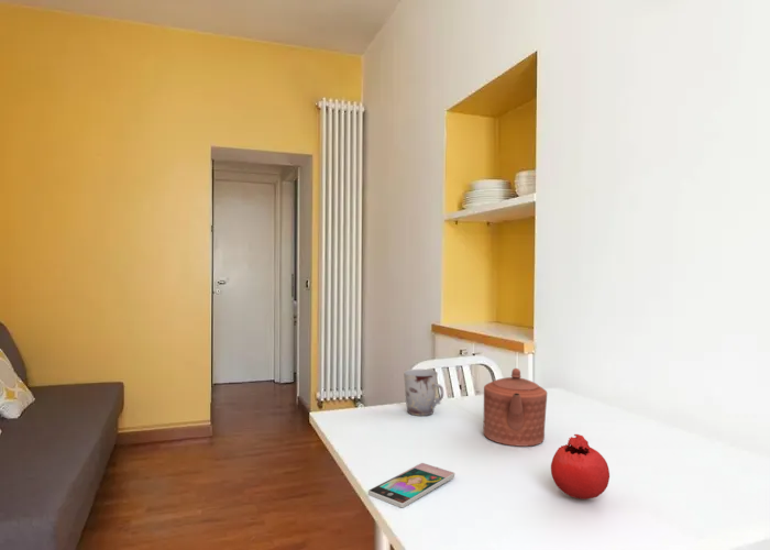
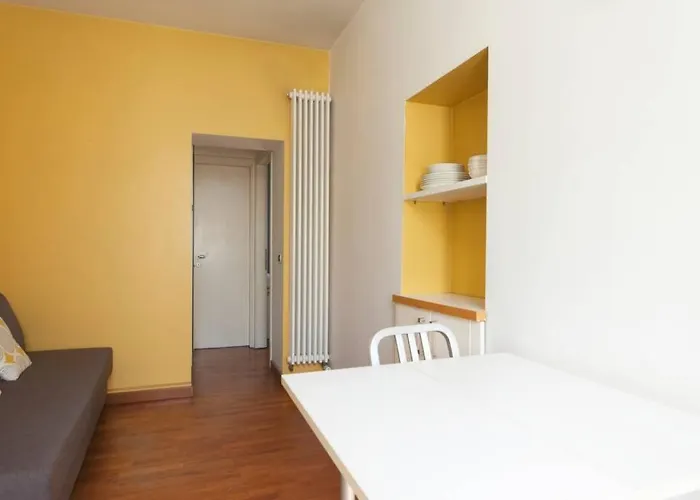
- fruit (579, 465)
- cup (425, 393)
- teapot (514, 402)
- smartphone (413, 483)
